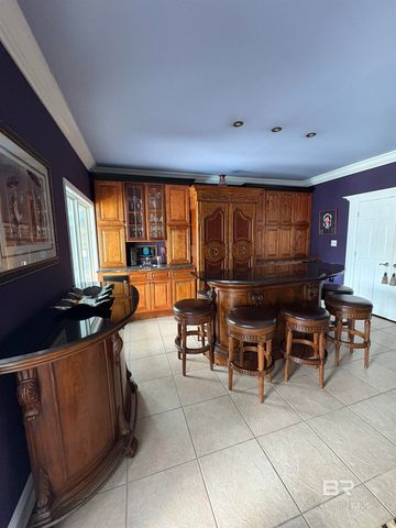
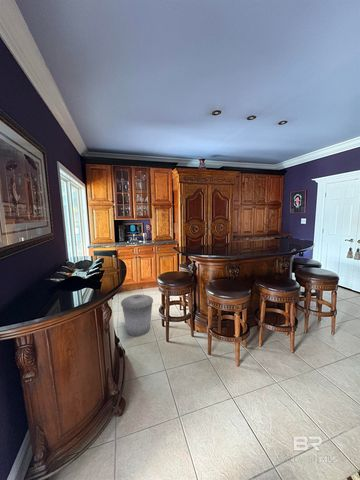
+ trash can (137, 312)
